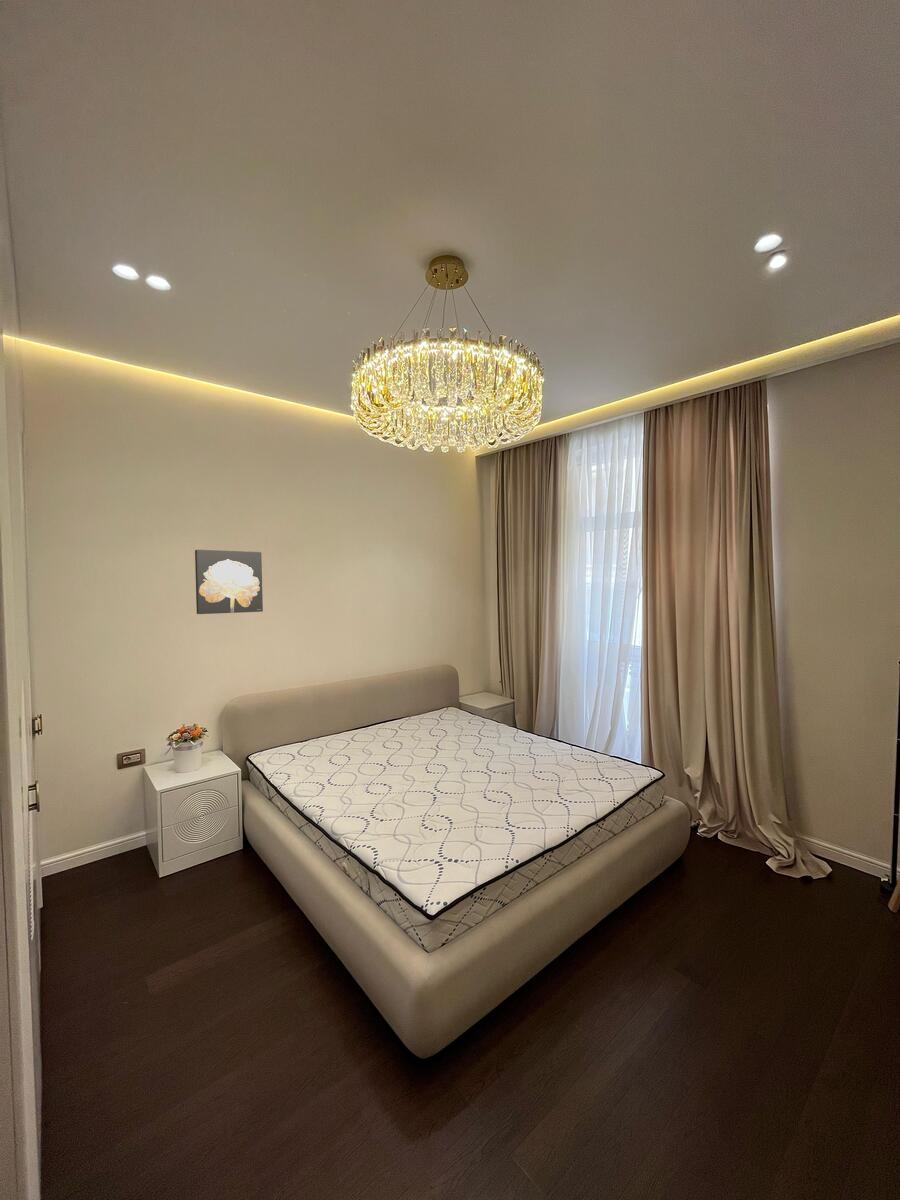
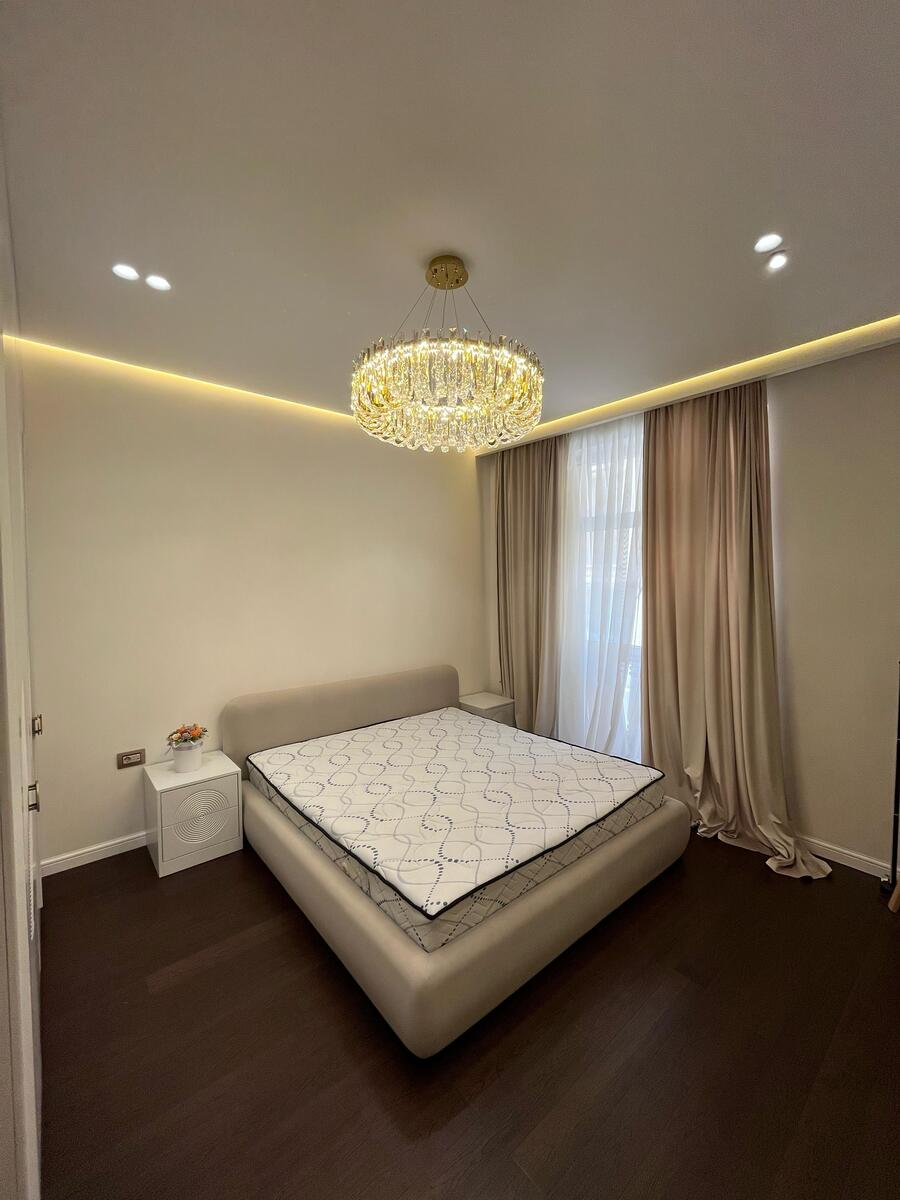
- wall art (230, 582)
